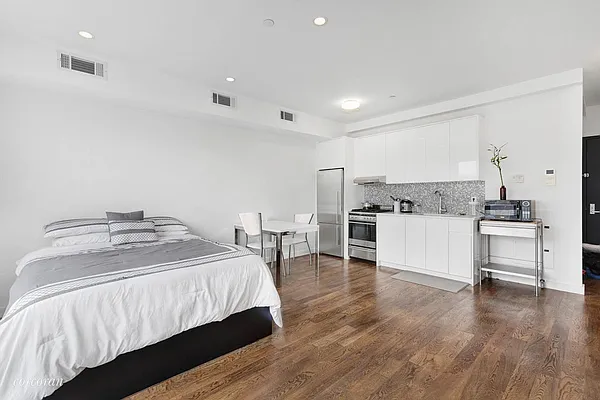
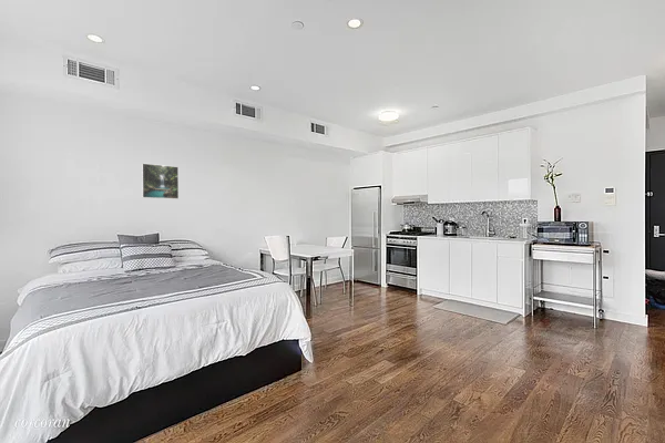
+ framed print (161, 182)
